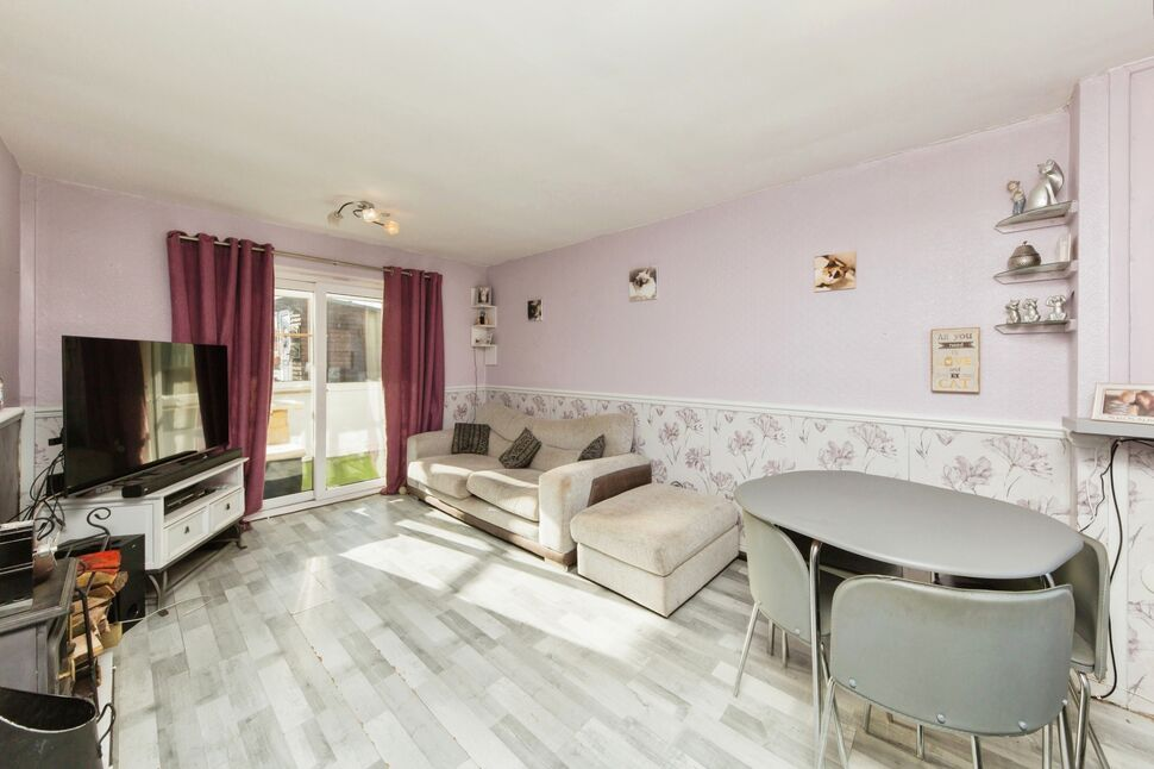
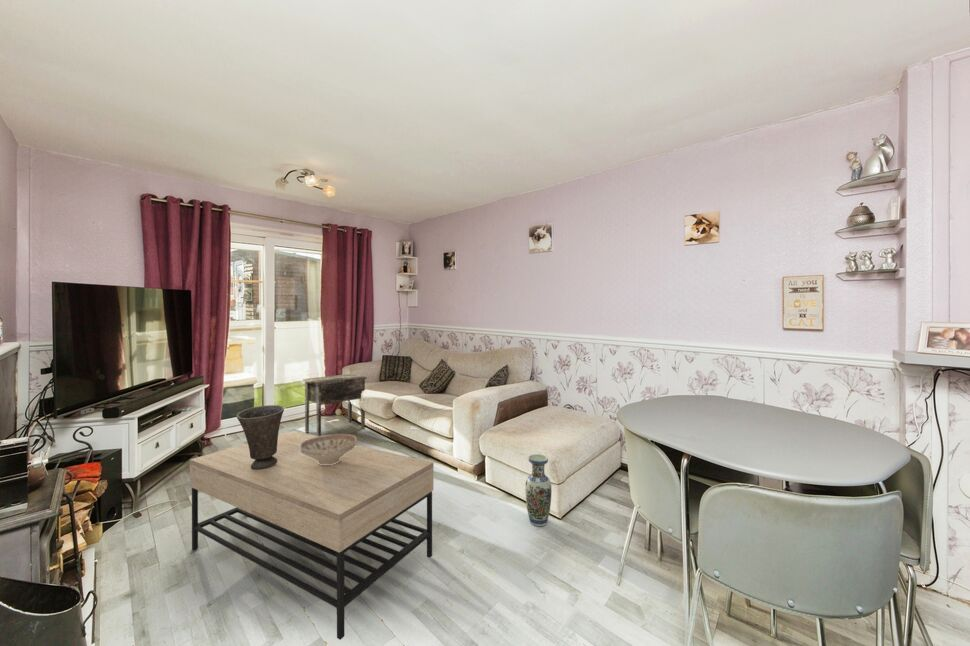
+ coffee table (310, 506)
+ vase (538, 489)
+ side table (335, 402)
+ vase (261, 438)
+ decorative bowl (329, 451)
